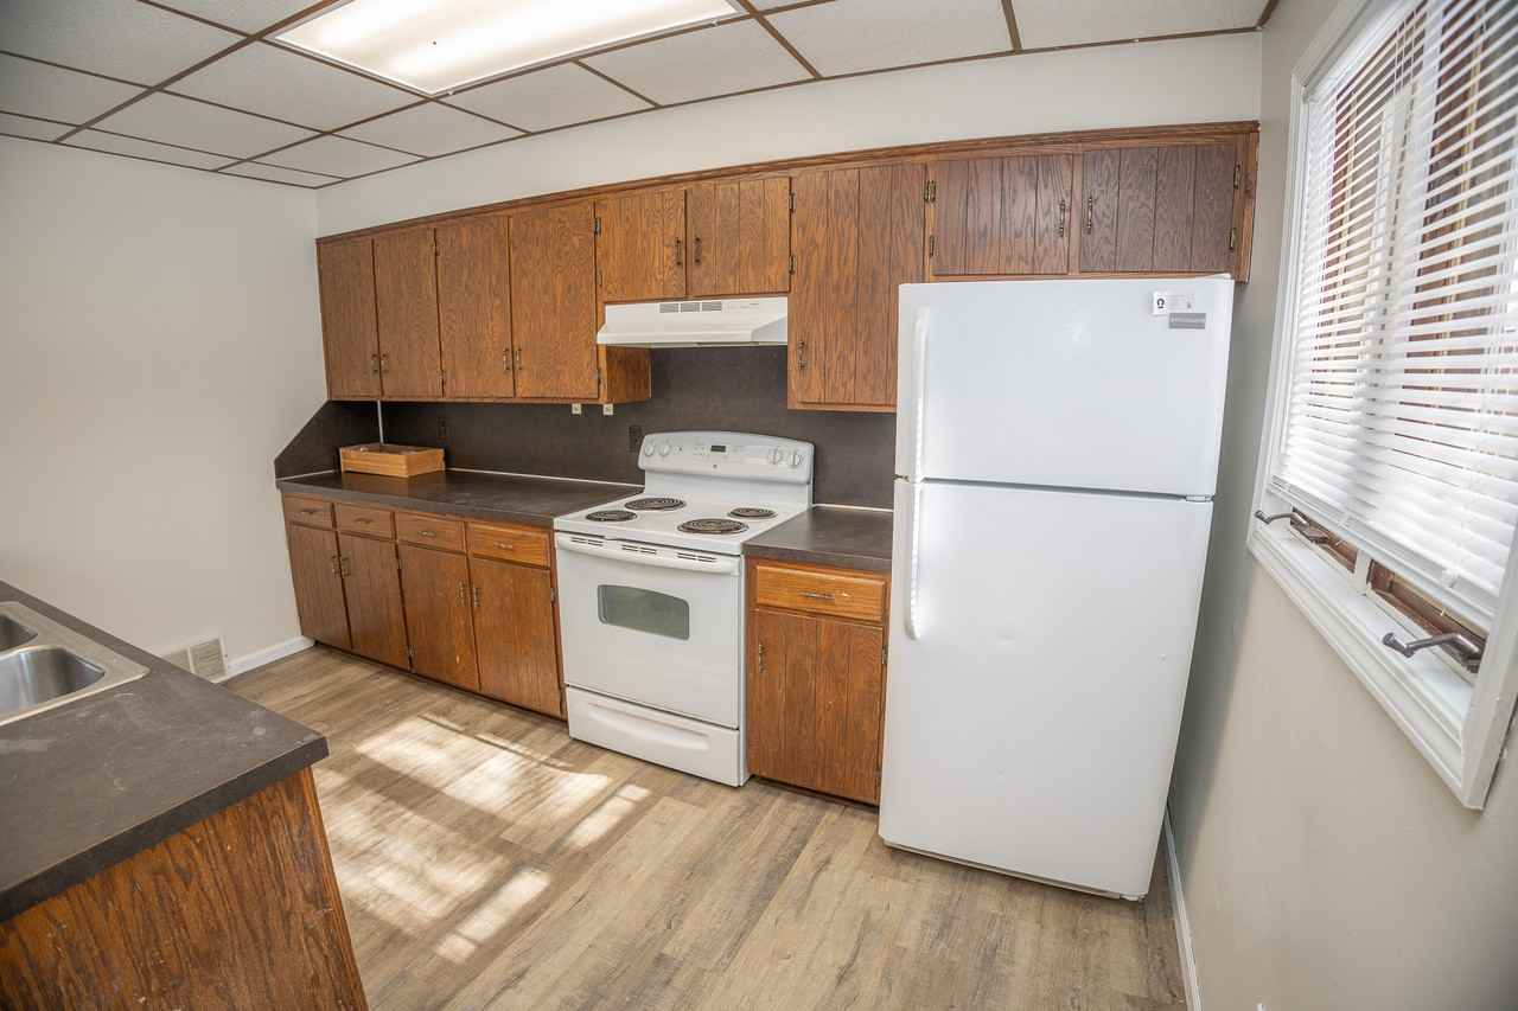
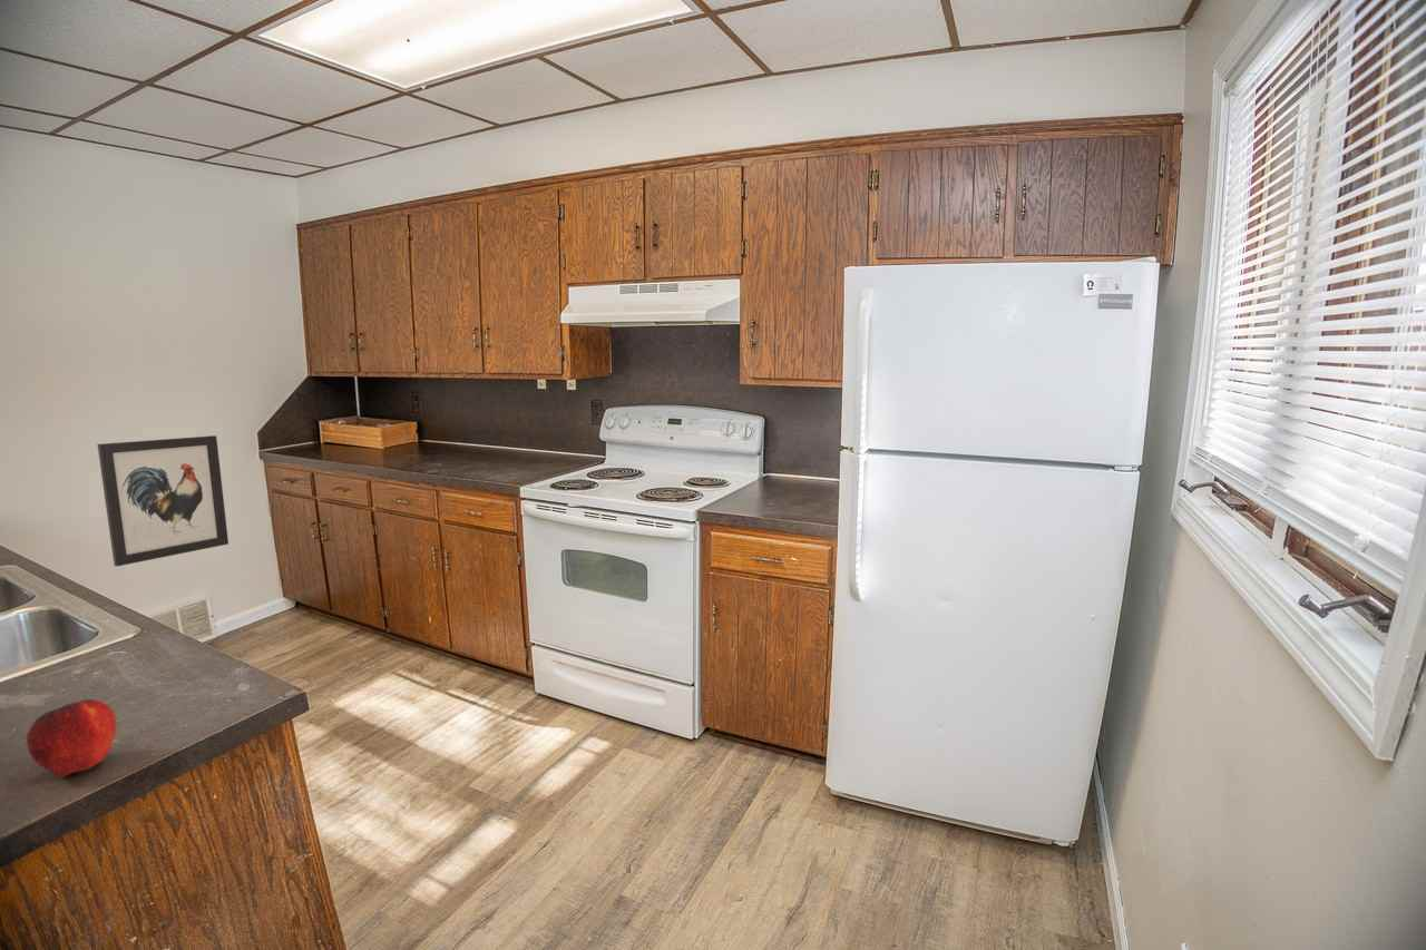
+ wall art (167, 497)
+ apple (74, 734)
